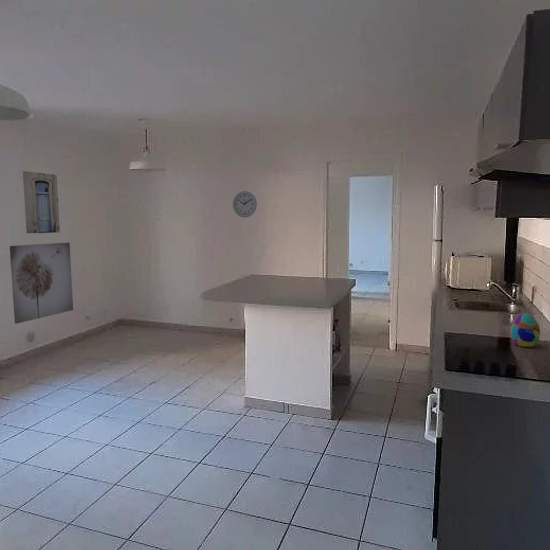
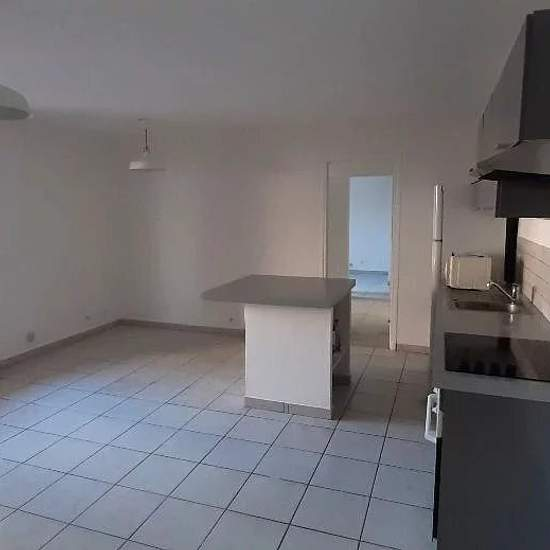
- wall clock (244, 204)
- wall art (42, 203)
- decorative egg (525, 329)
- wall art (43, 280)
